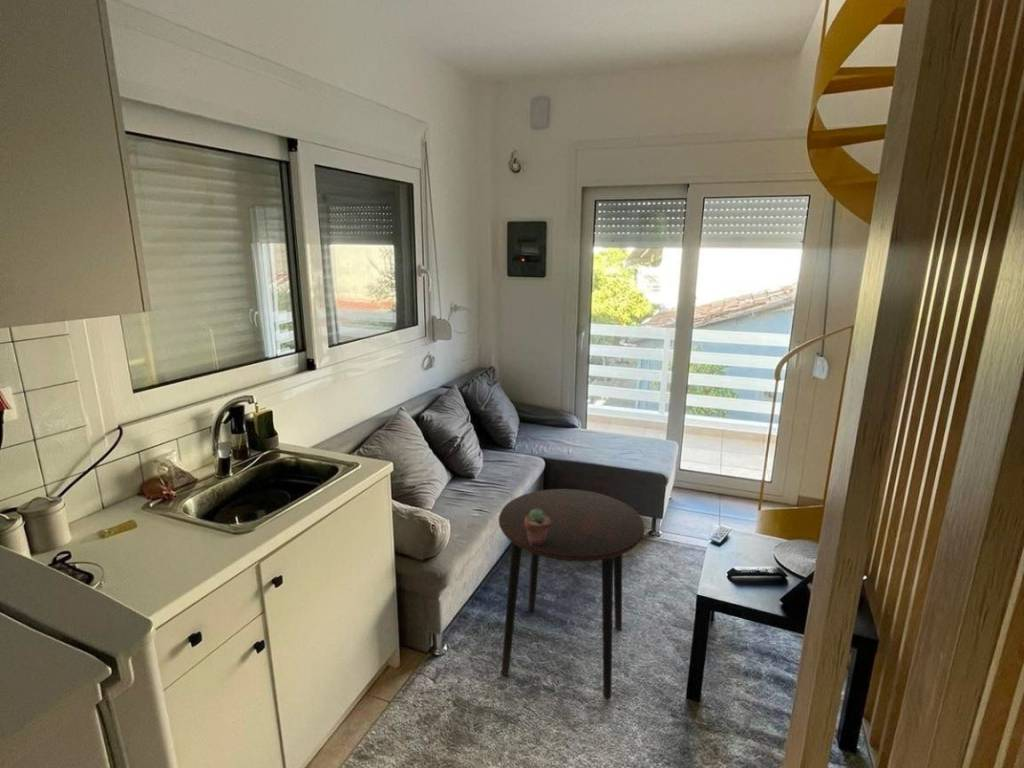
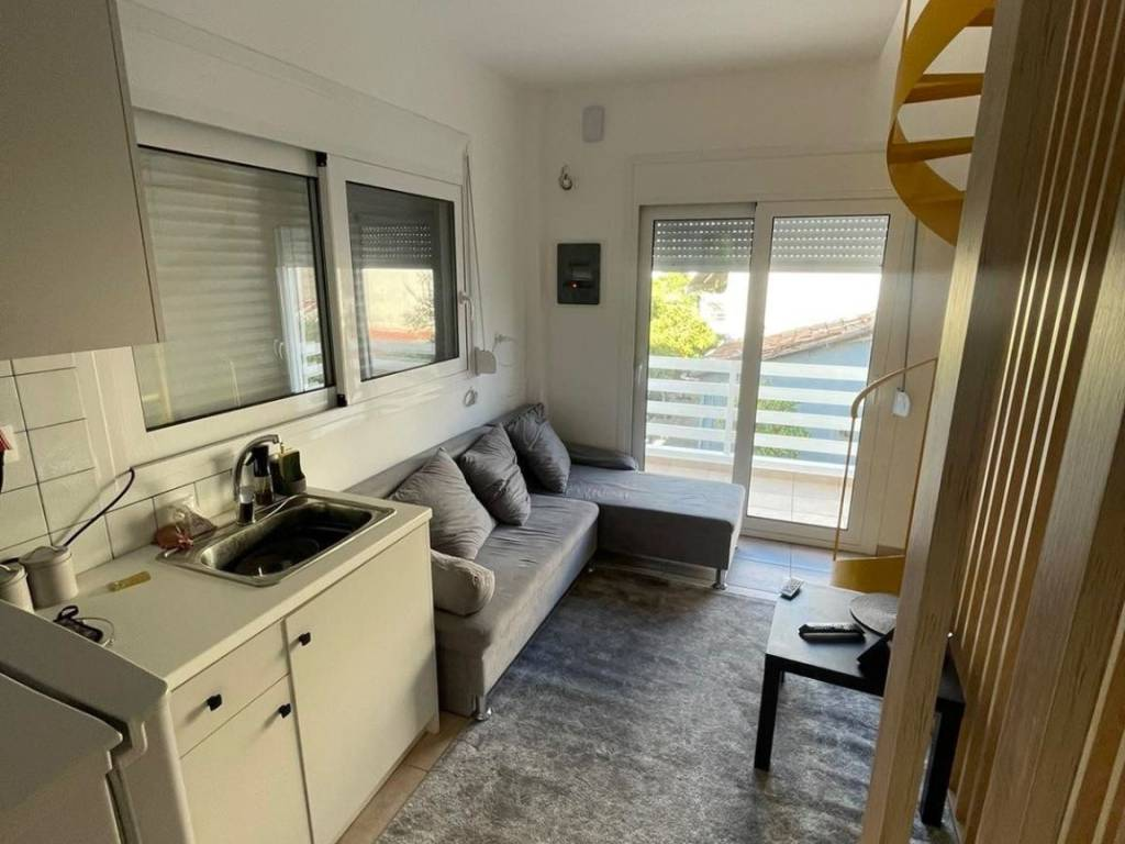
- side table (568, 560)
- potted succulent (537, 525)
